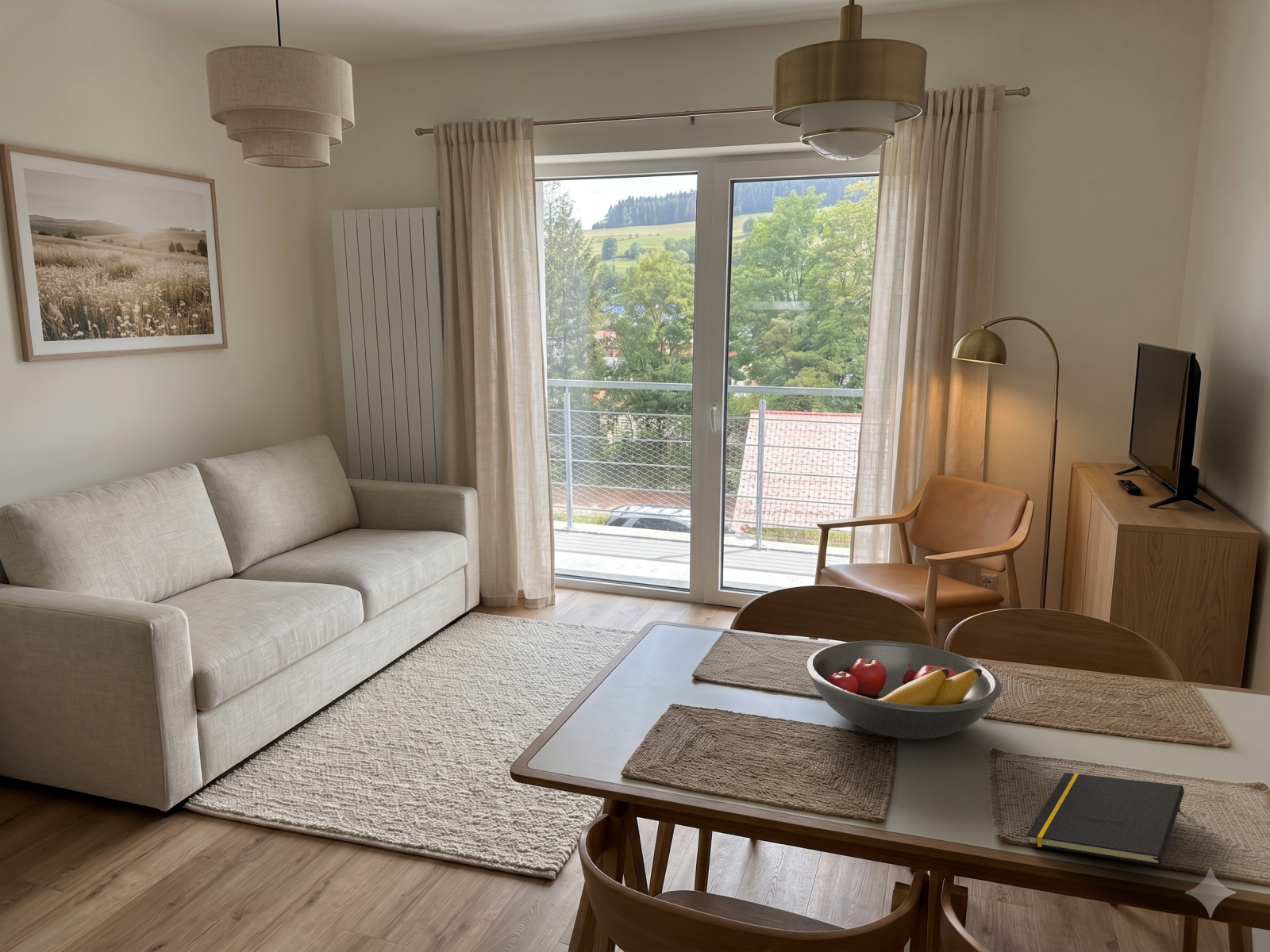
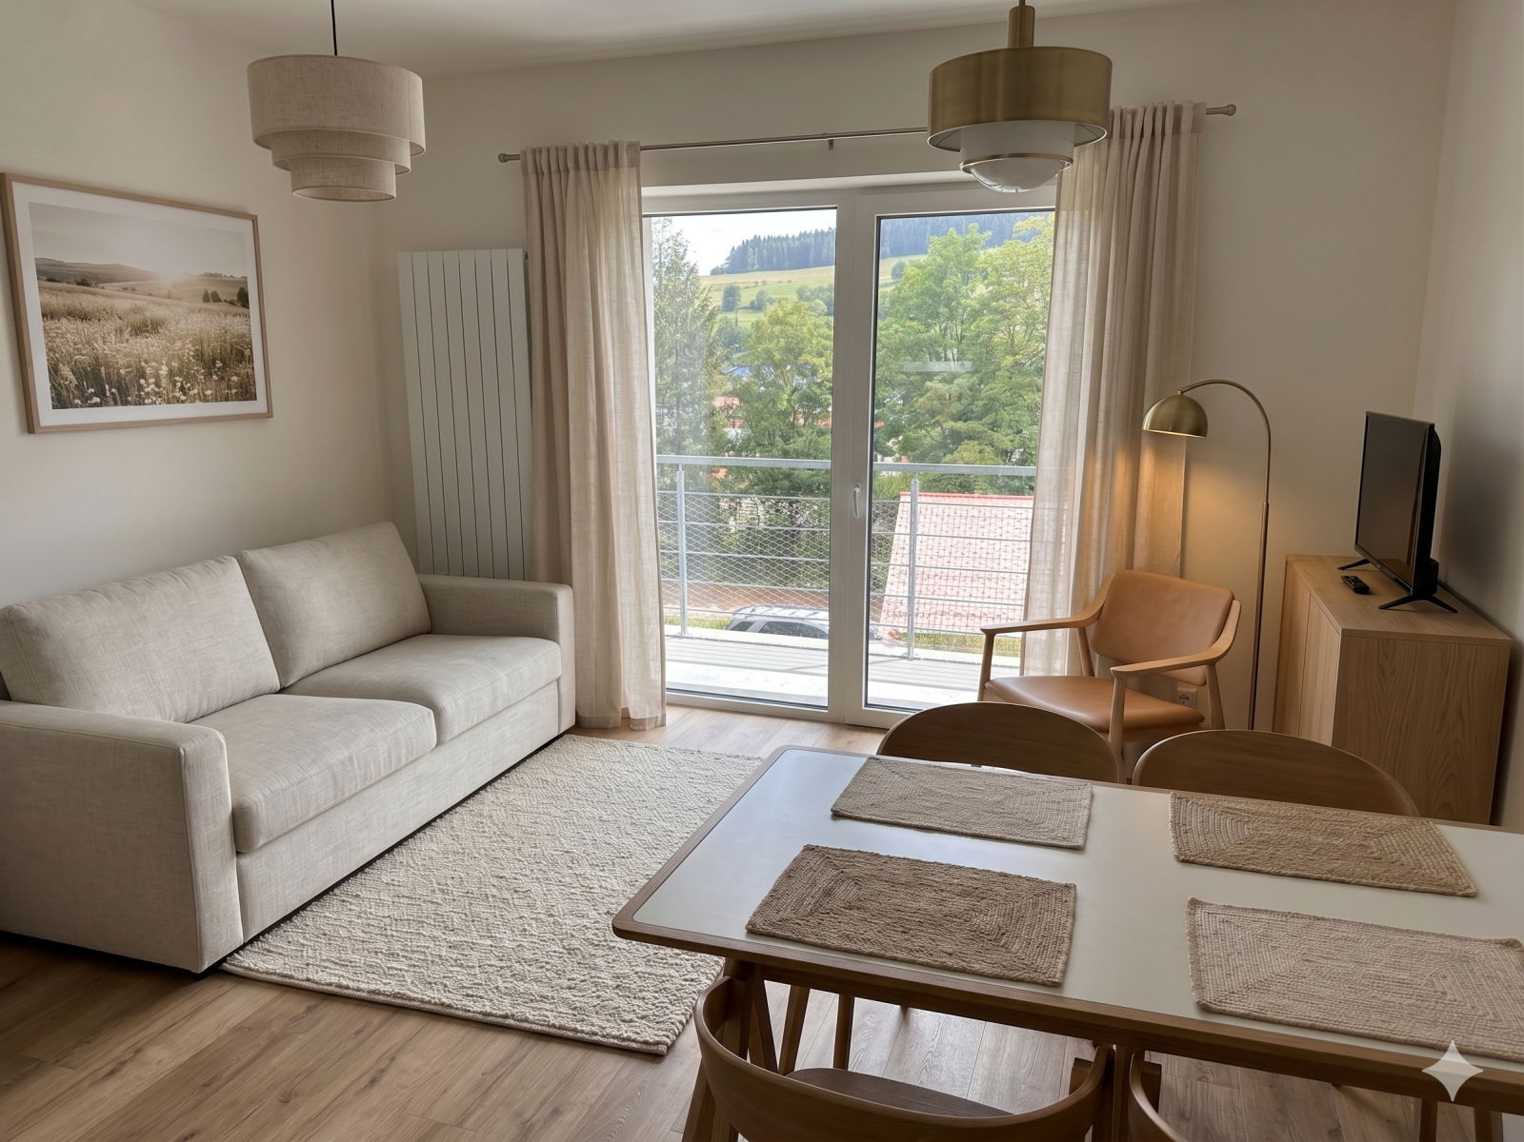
- fruit bowl (899, 689)
- notepad (1107, 814)
